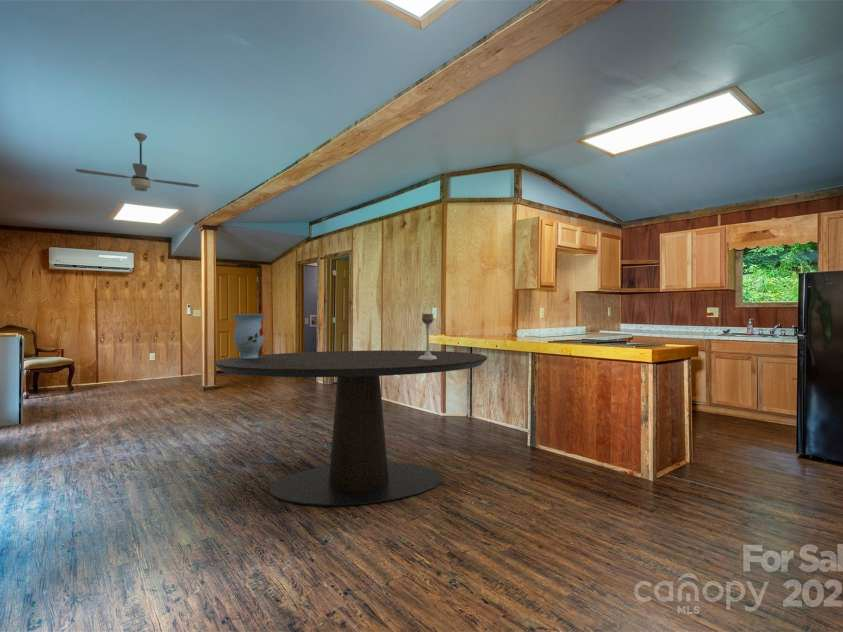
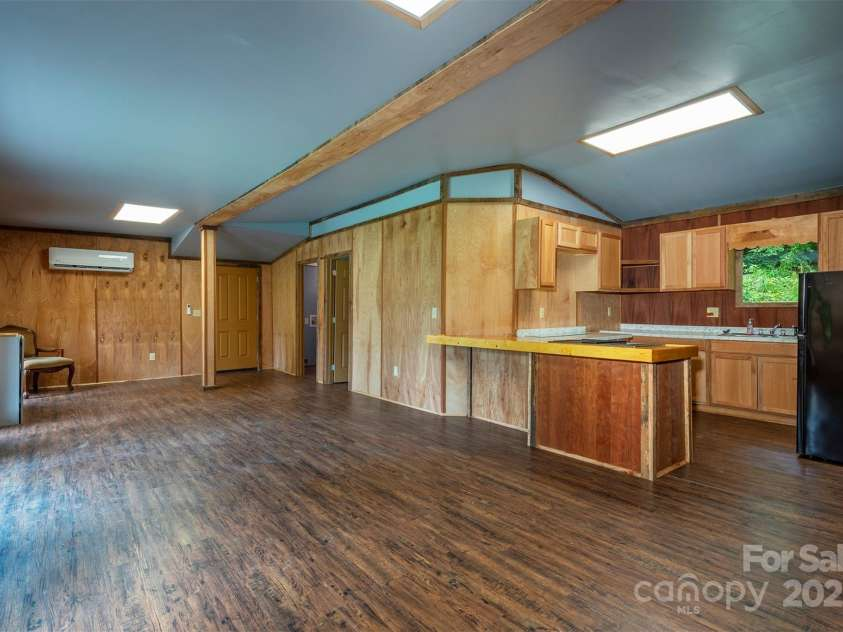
- ceiling fan (140, 161)
- dining table (358, 420)
- vase (248, 335)
- candle holder (427, 335)
